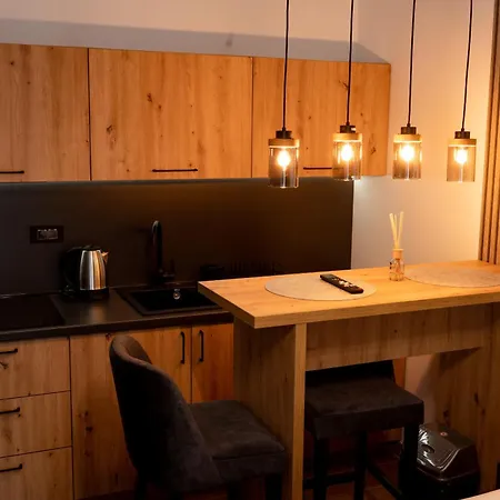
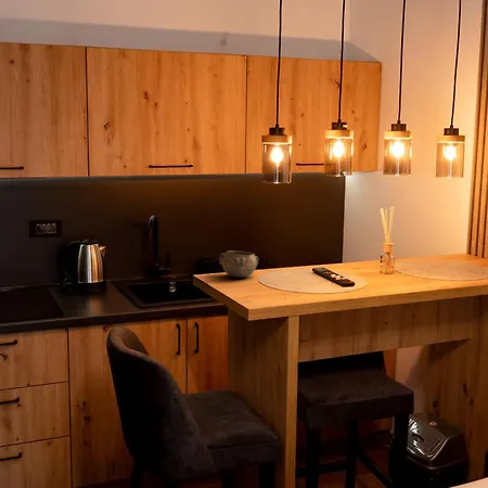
+ decorative bowl (236, 264)
